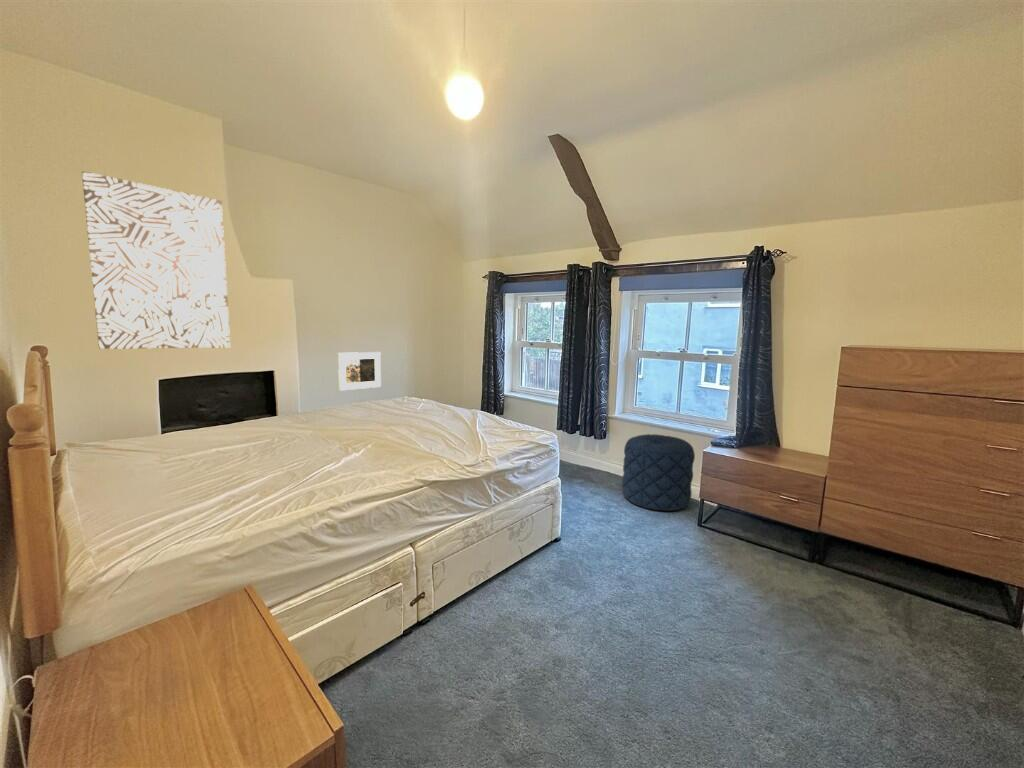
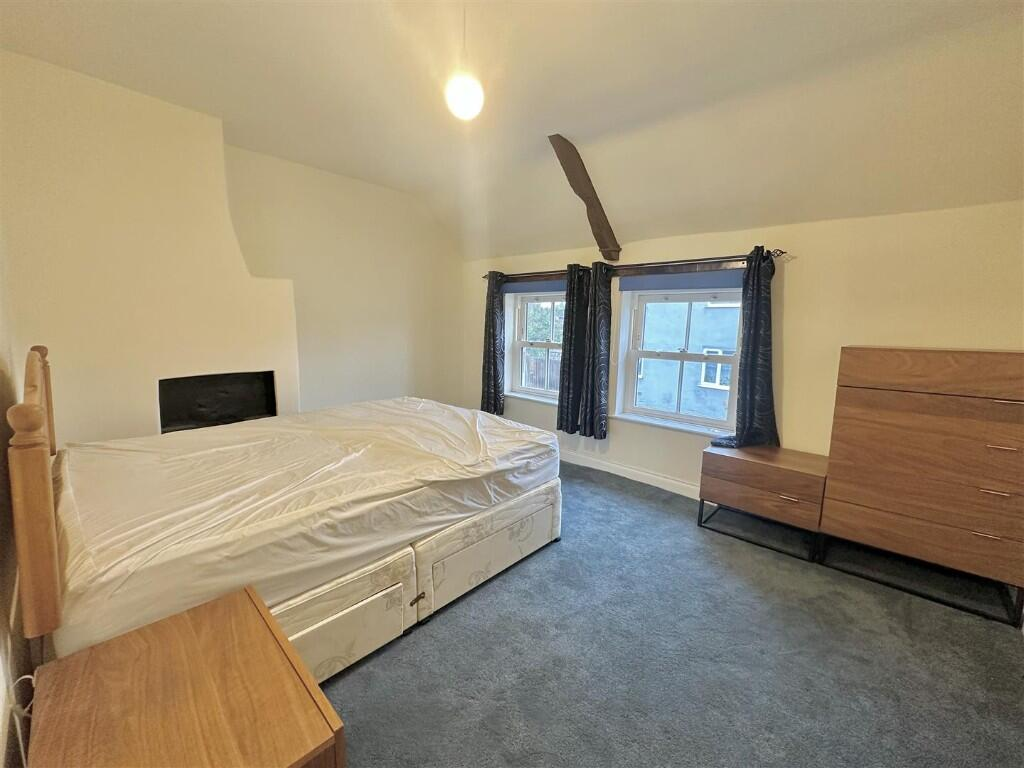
- pouf (657, 468)
- wall art (164, 269)
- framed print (360, 370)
